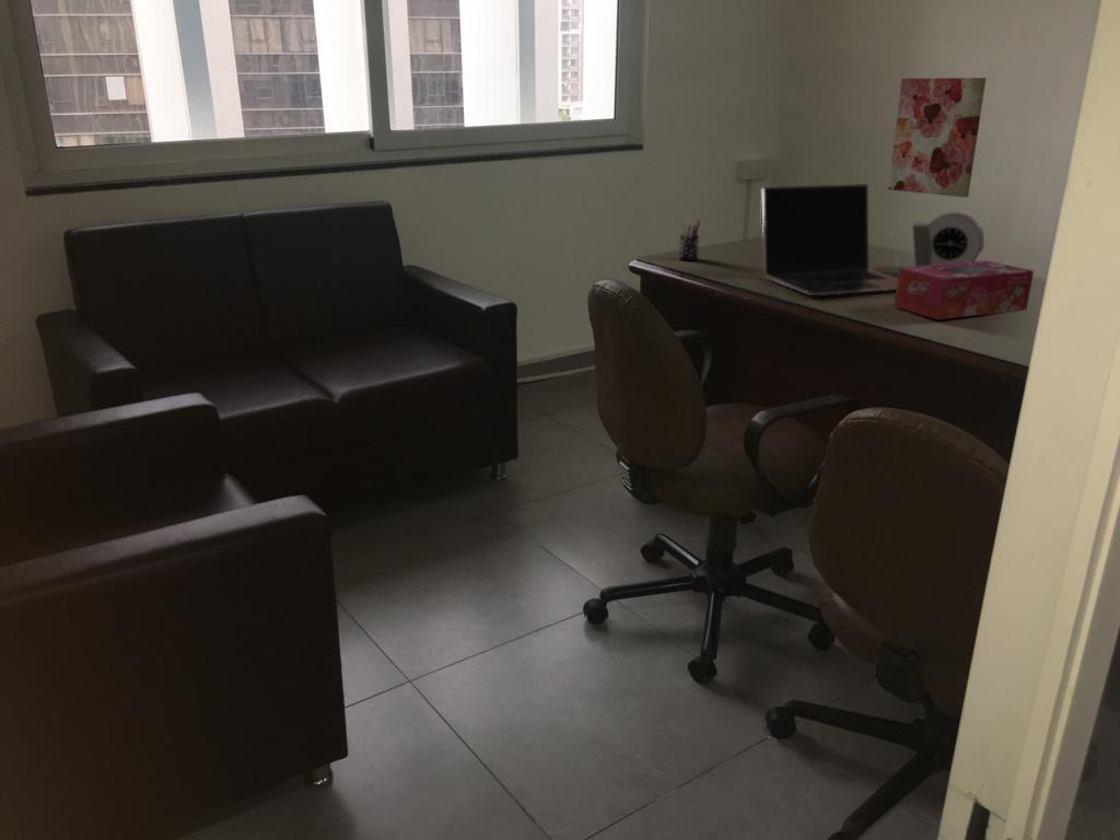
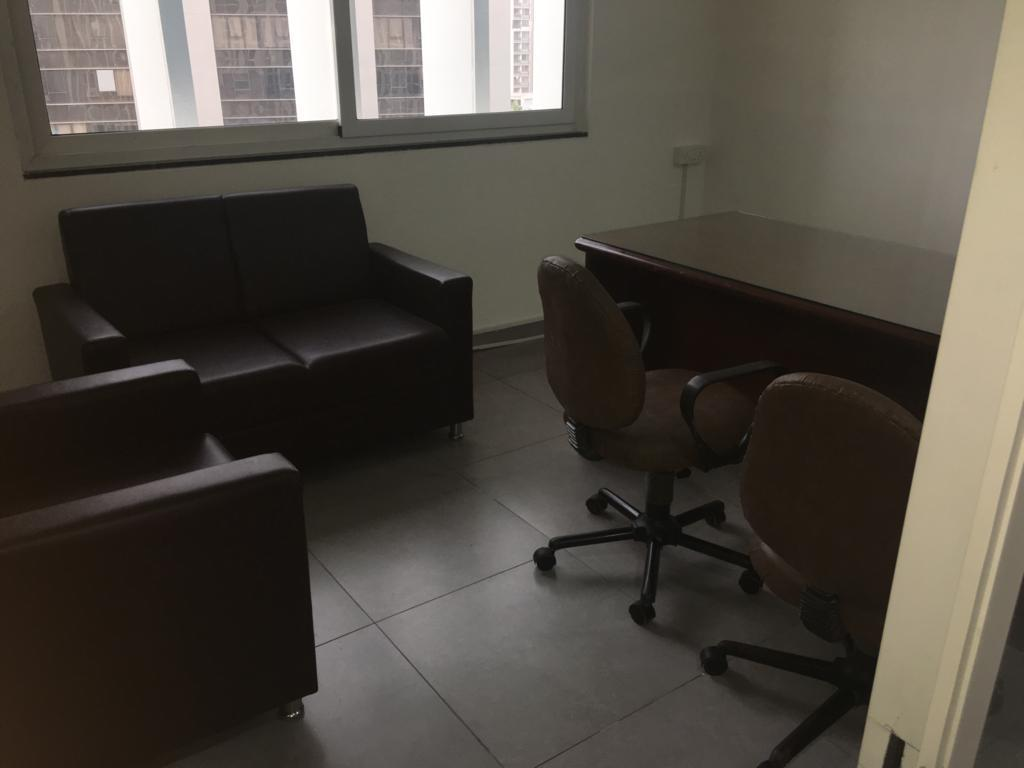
- tissue box (962, 289)
- wall art (934, 137)
- alarm clock (947, 242)
- laptop (840, 236)
- pen holder (691, 238)
